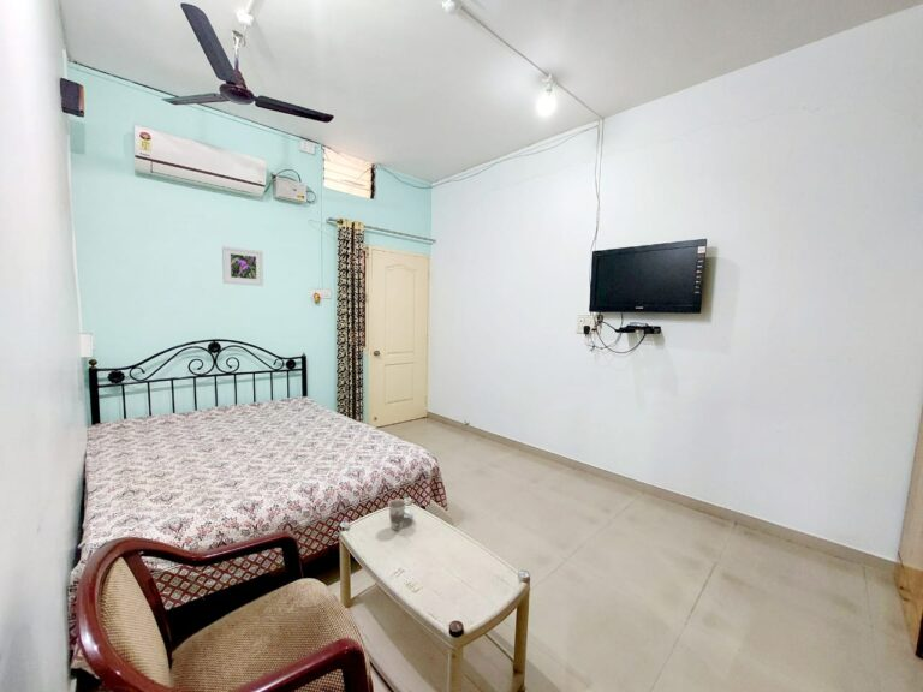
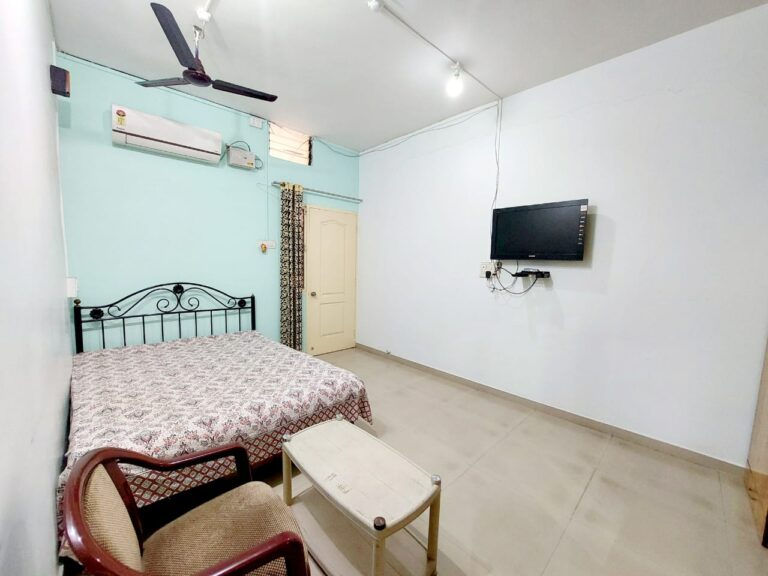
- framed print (243, 267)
- cup (400, 512)
